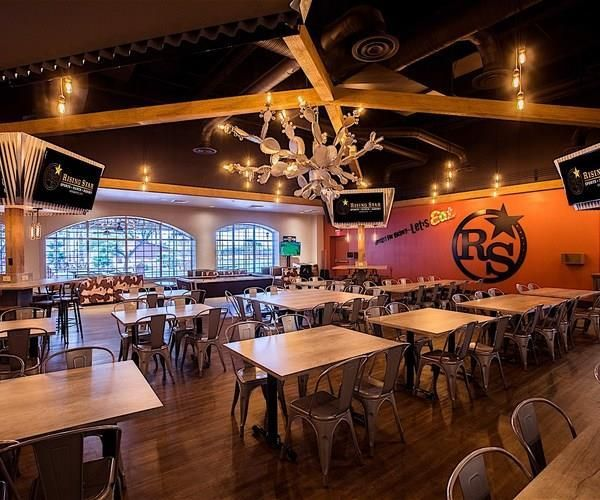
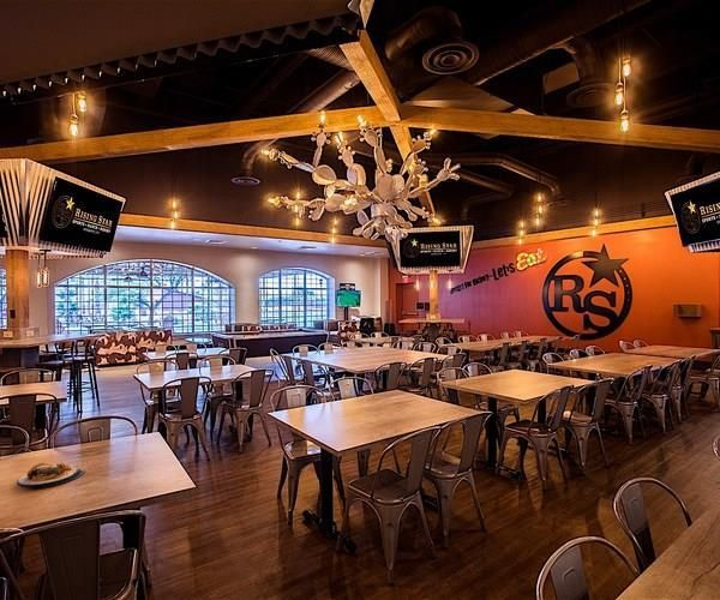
+ plate (53, 468)
